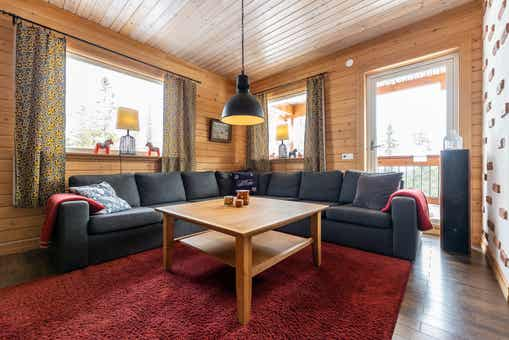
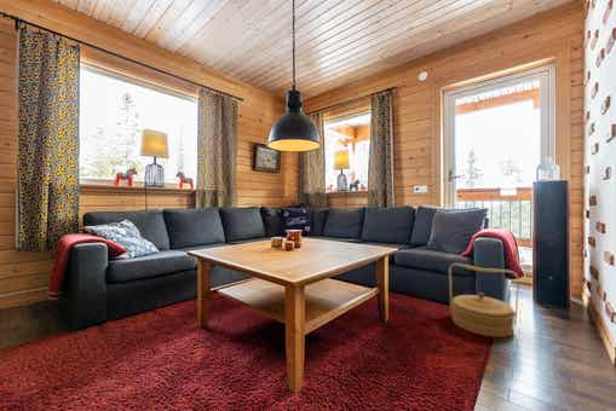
+ woven basket (480, 295)
